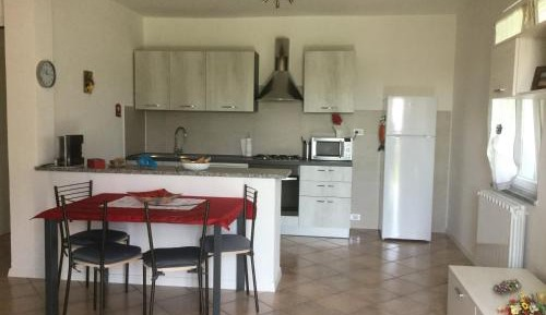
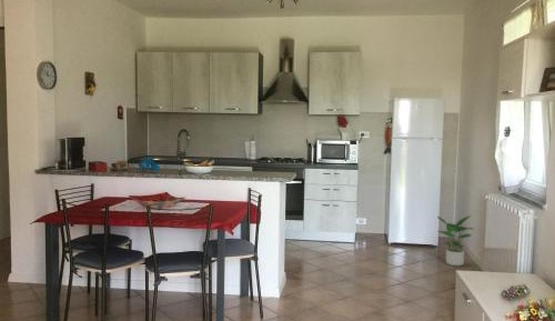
+ potted plant (453, 238)
